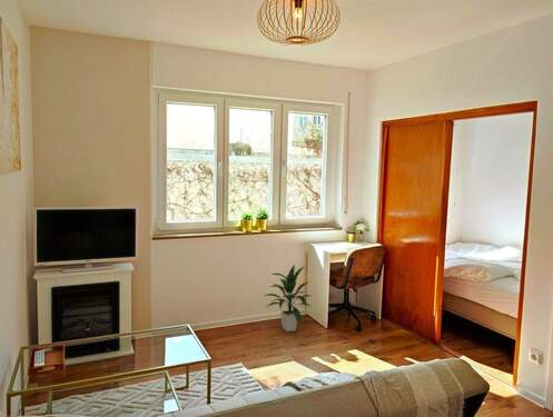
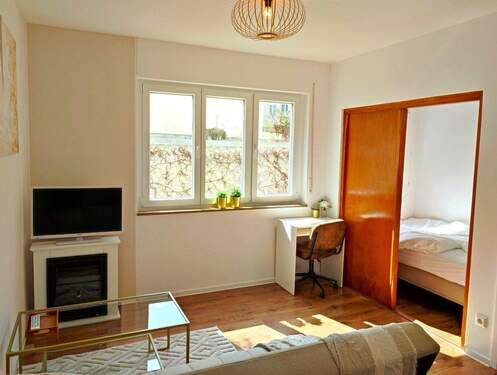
- indoor plant (289, 298)
